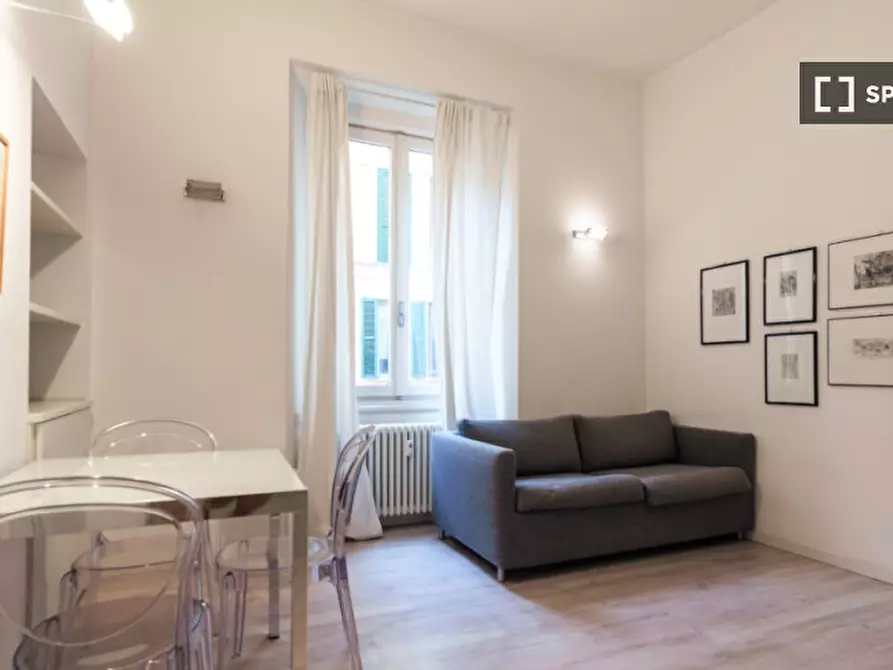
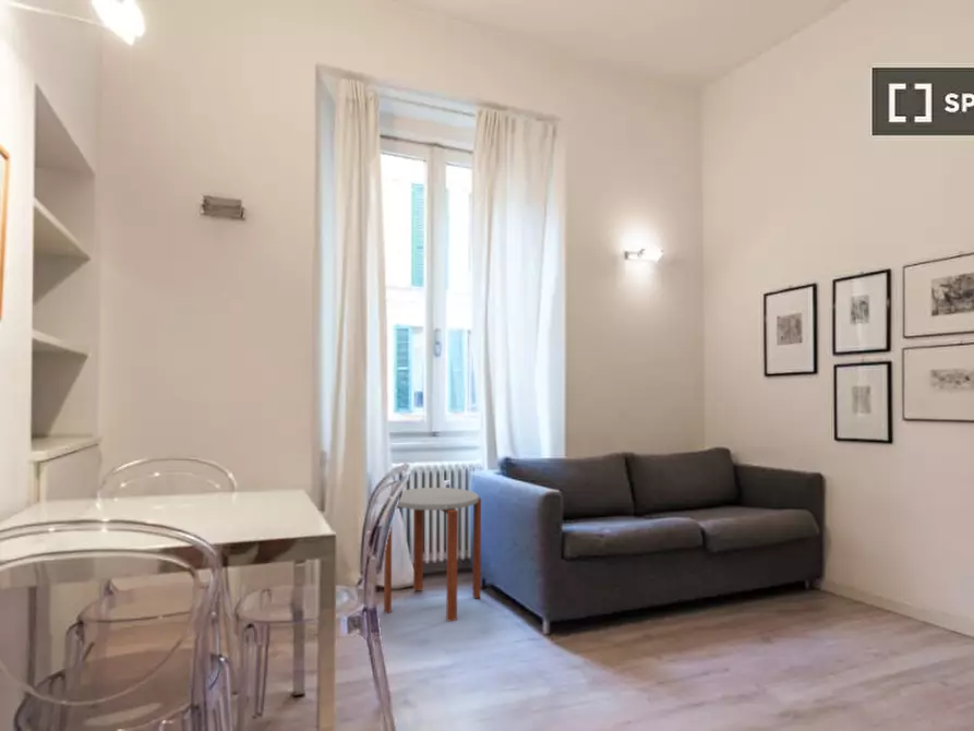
+ side table (422, 549)
